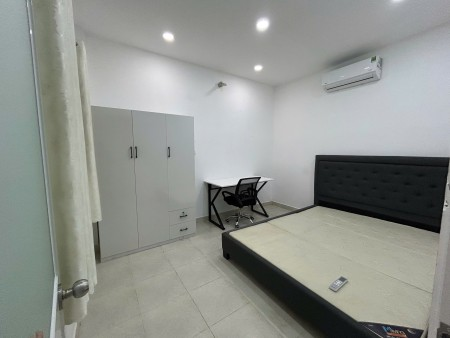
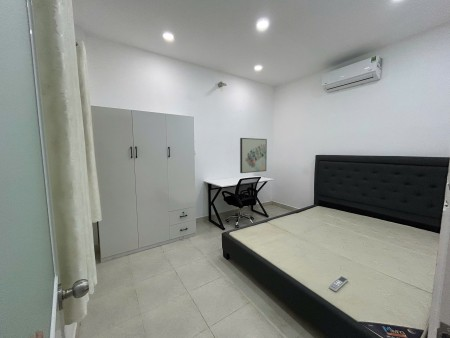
+ wall art (253, 155)
